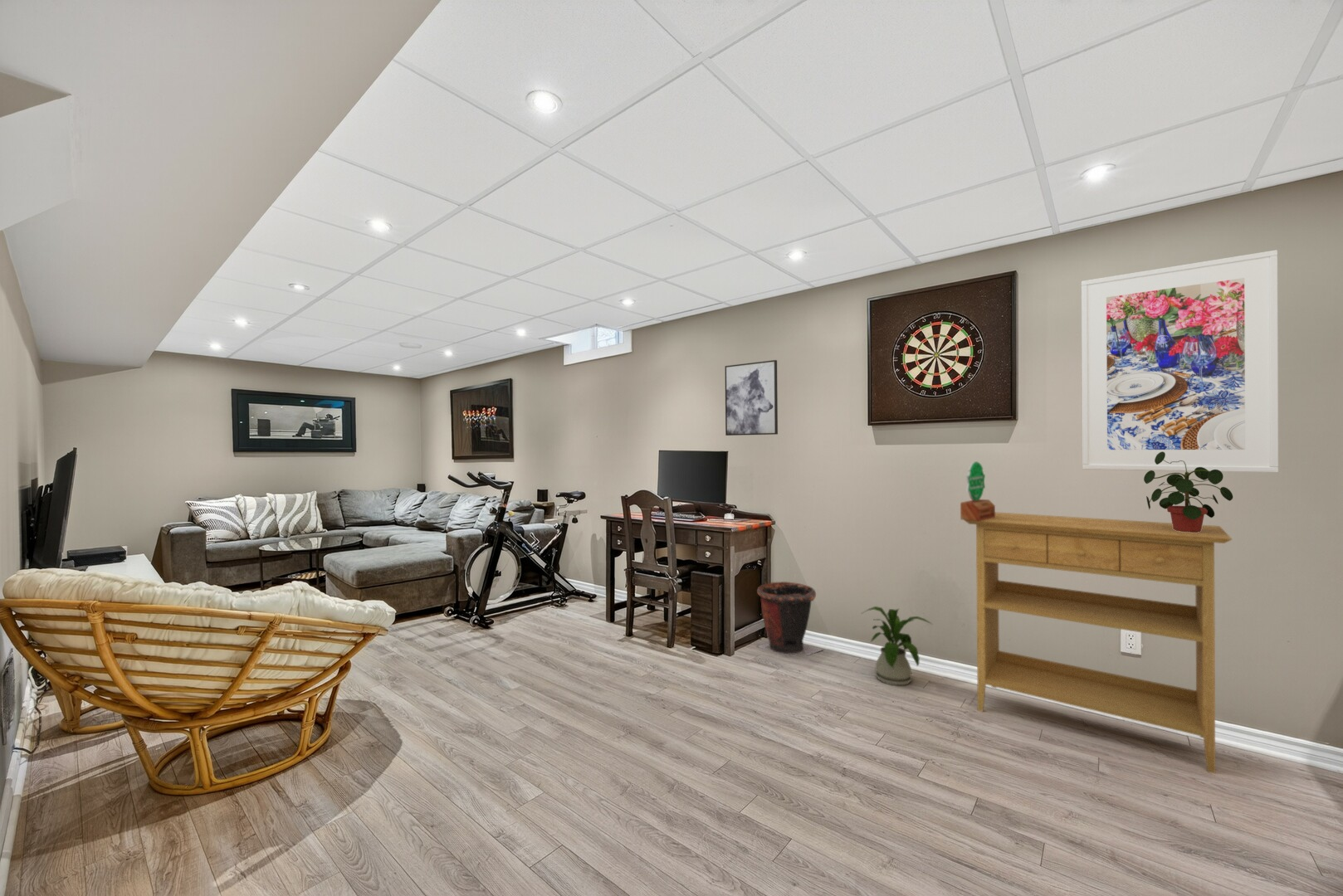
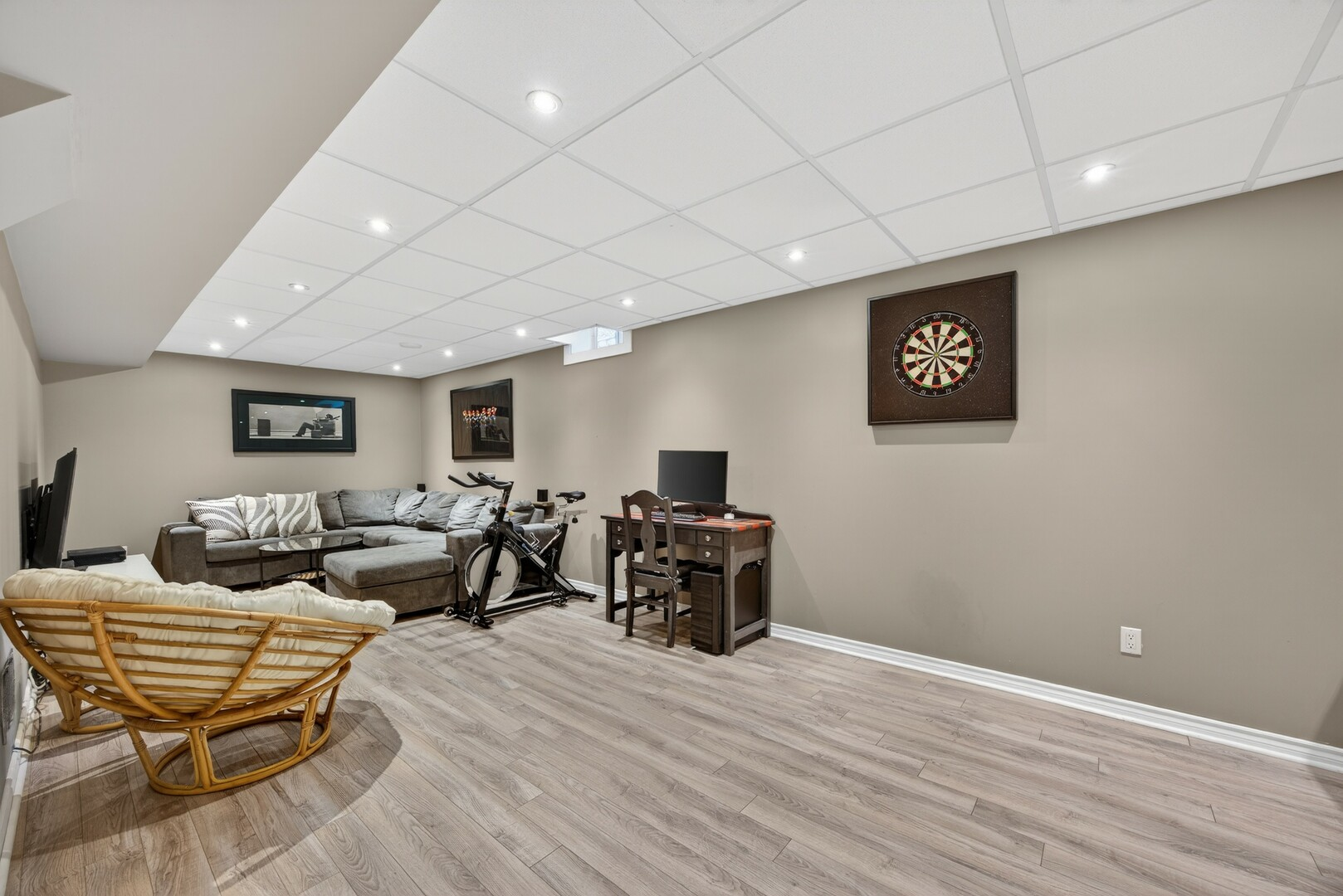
- potted plant (1179, 490)
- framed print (1171, 368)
- trophy (978, 489)
- waste bin (786, 616)
- console table (1085, 623)
- house plant (897, 639)
- wall art (750, 399)
